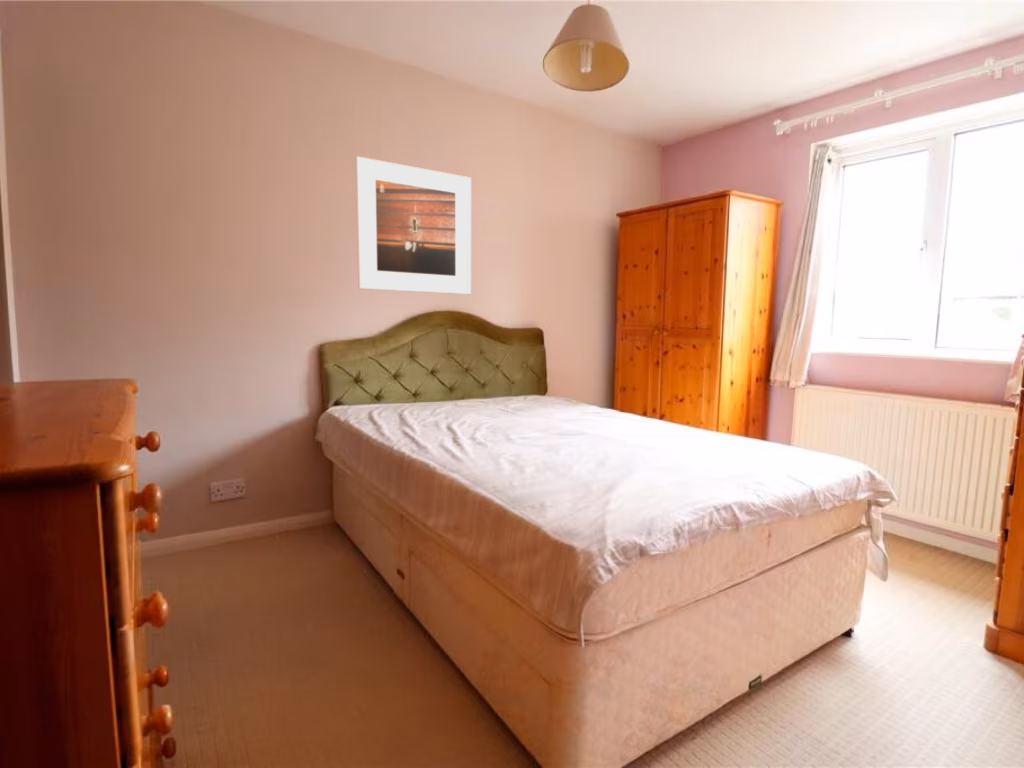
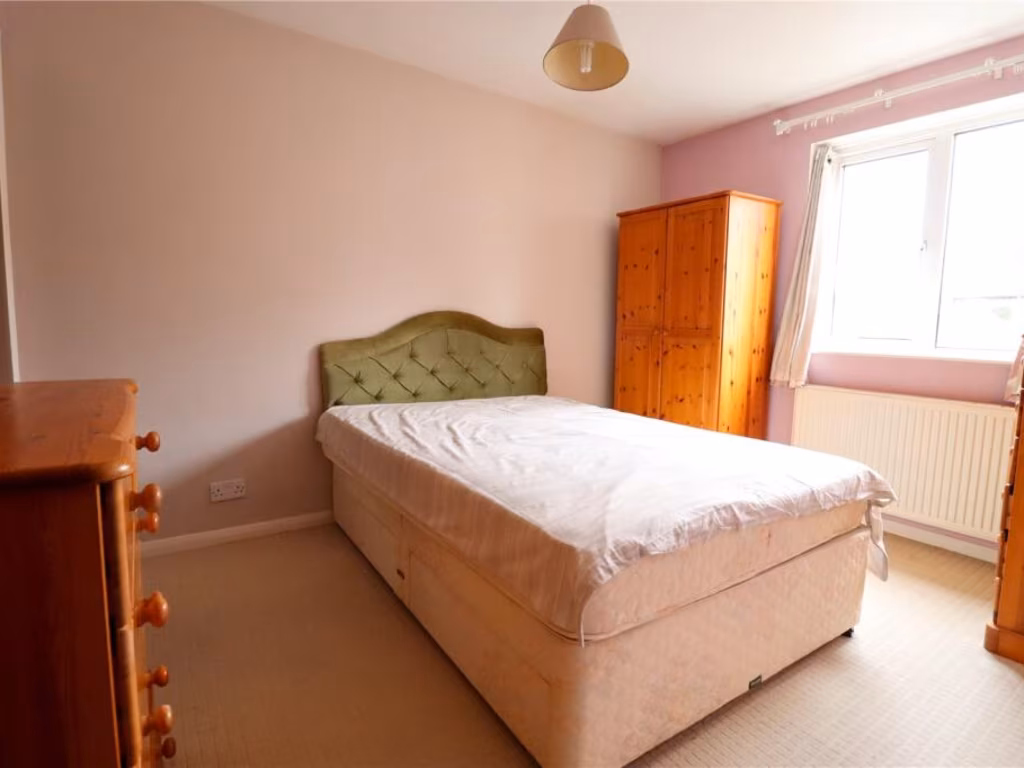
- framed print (417, 230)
